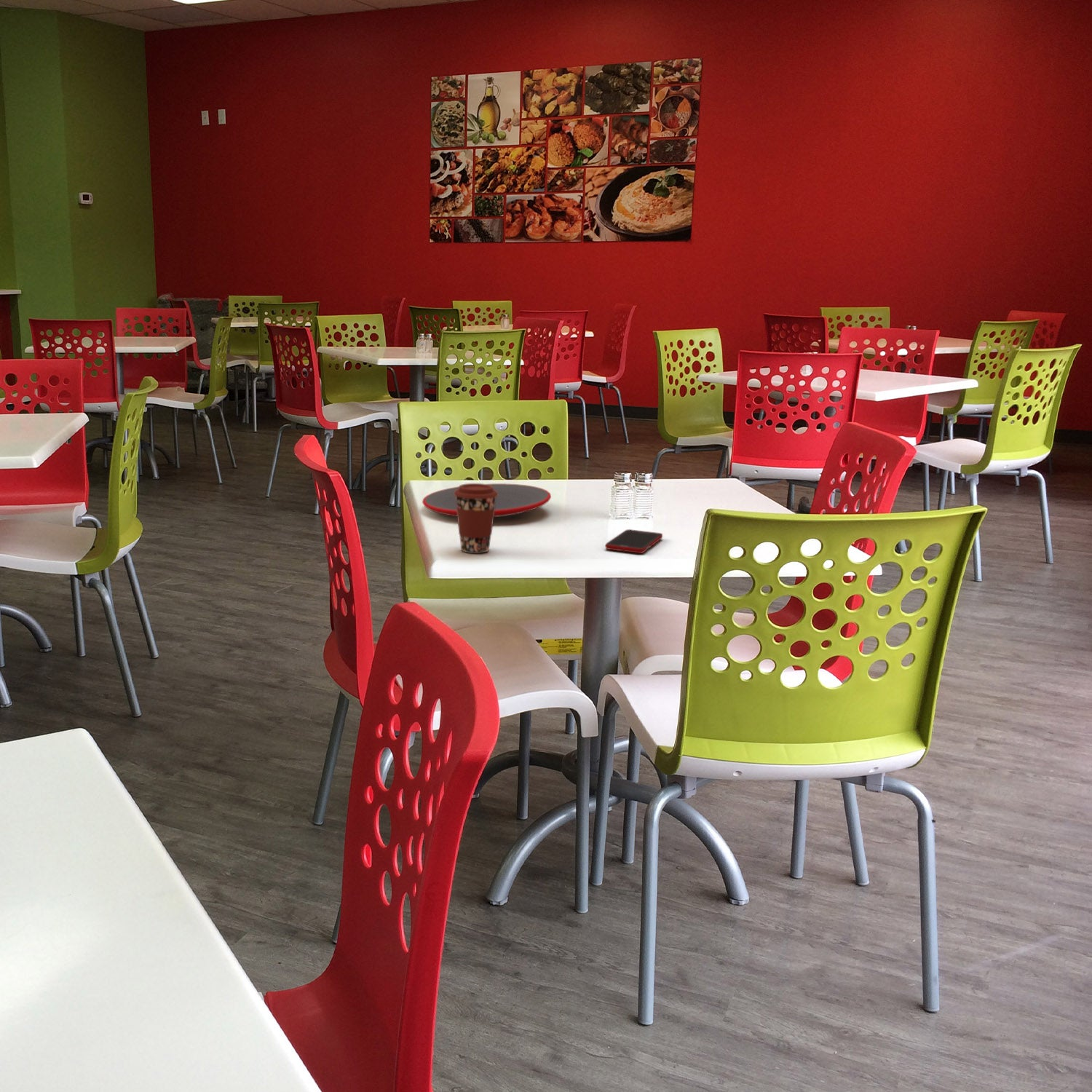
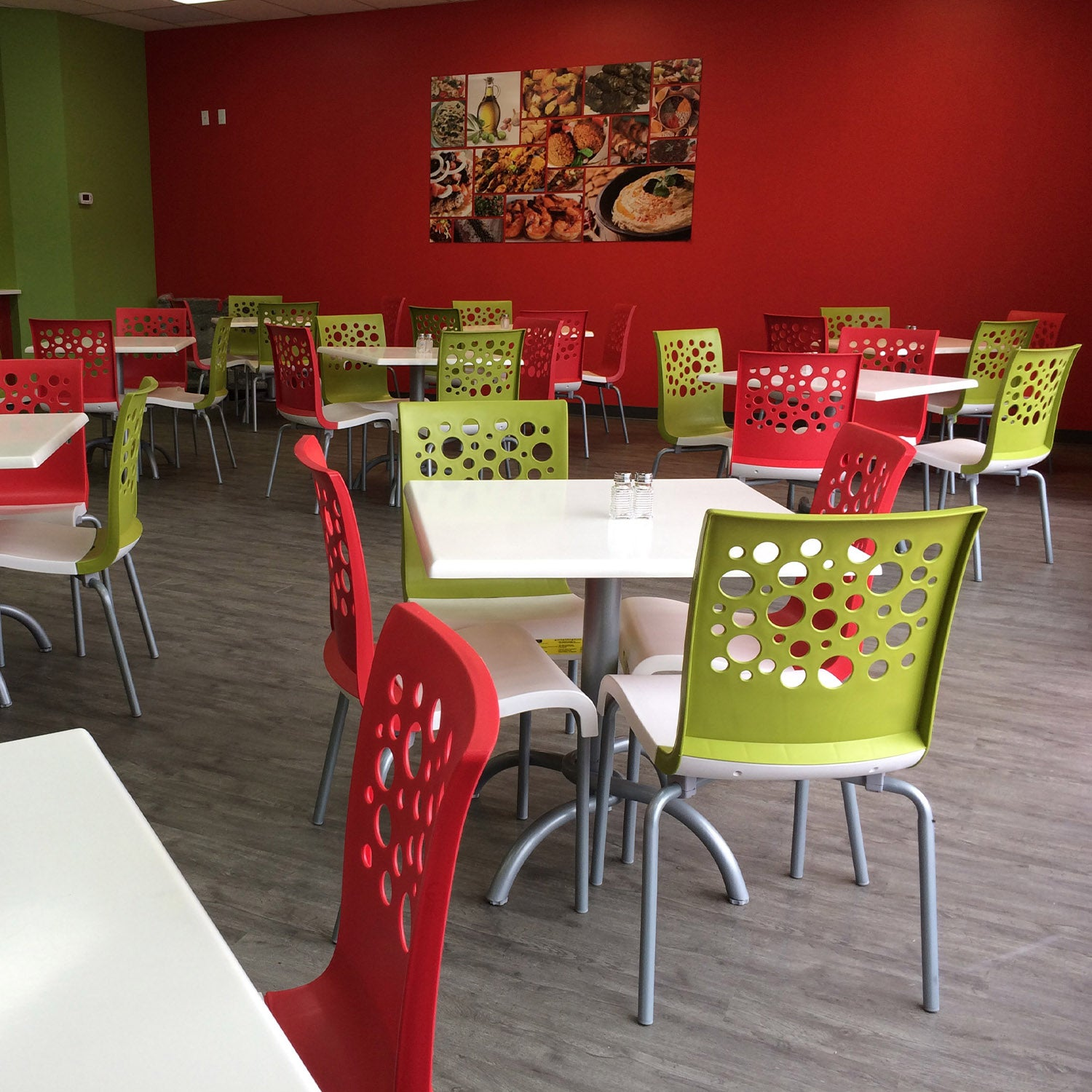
- plate (495, 502)
- cell phone (634, 541)
- coffee cup (475, 518)
